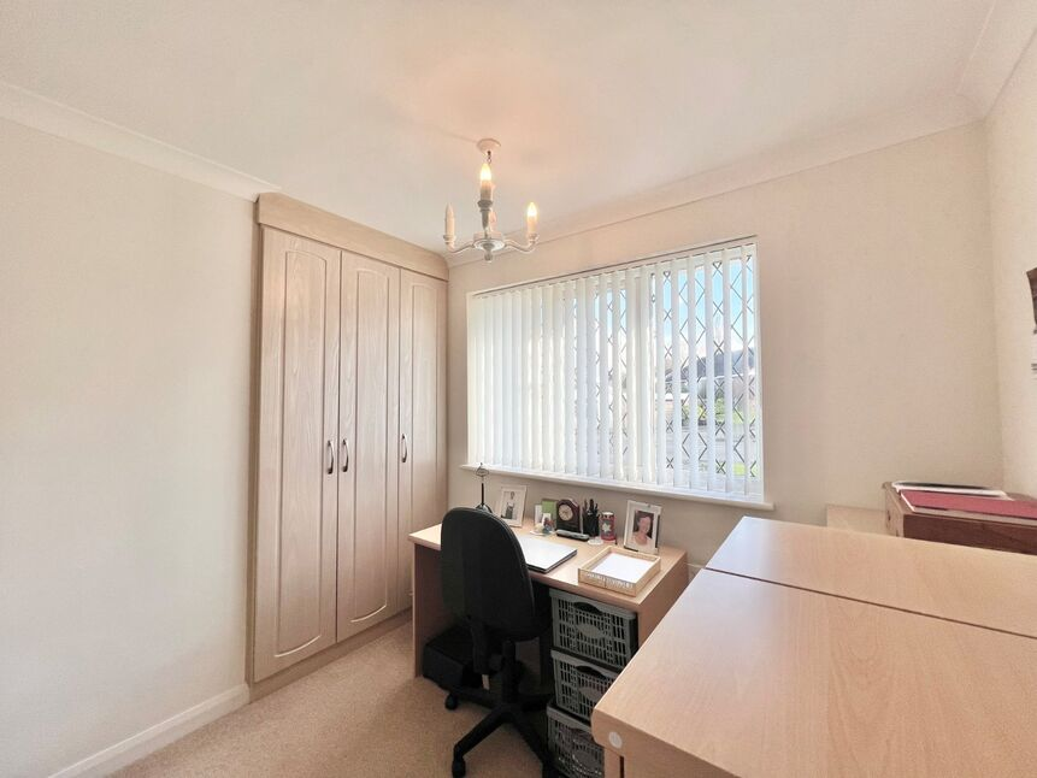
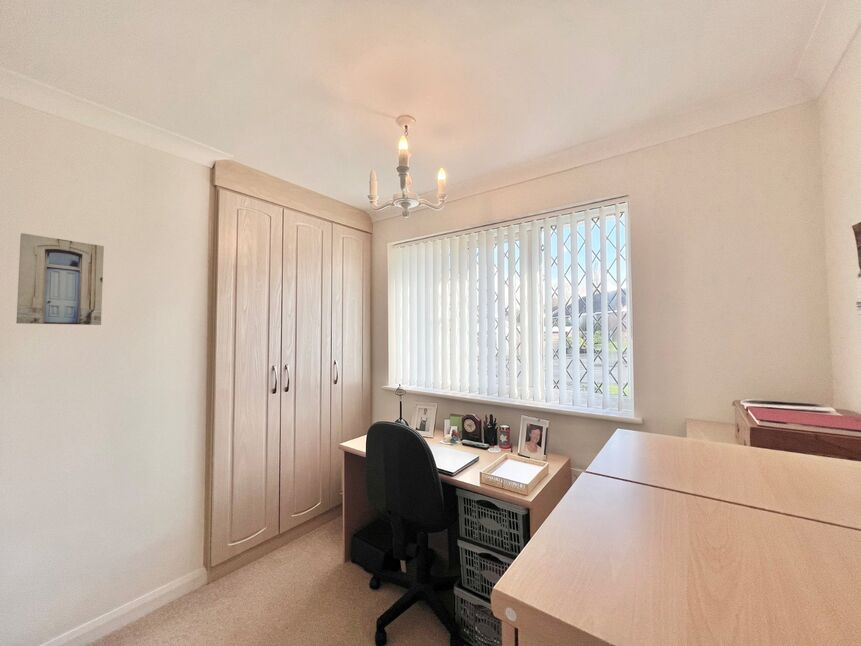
+ wall art (63, 282)
